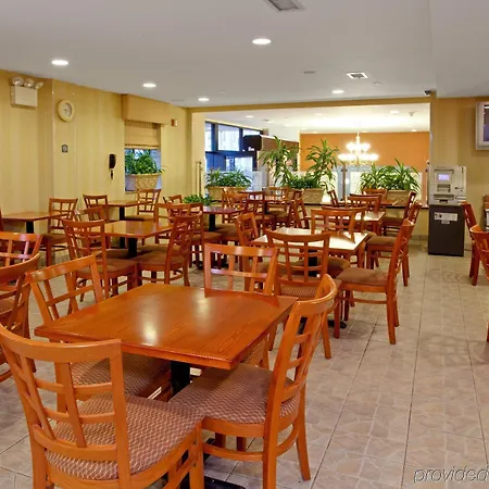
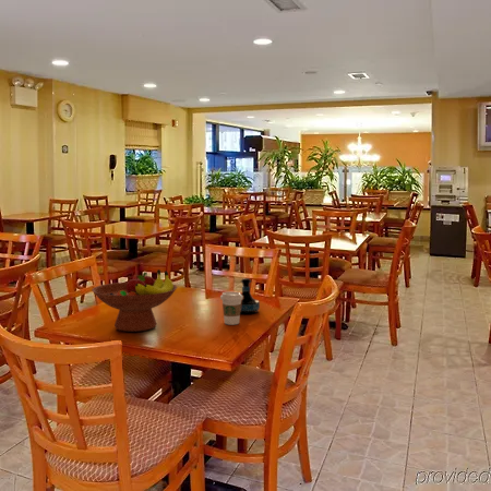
+ coffee cup (231, 308)
+ fruit bowl (135, 300)
+ tequila bottle (246, 295)
